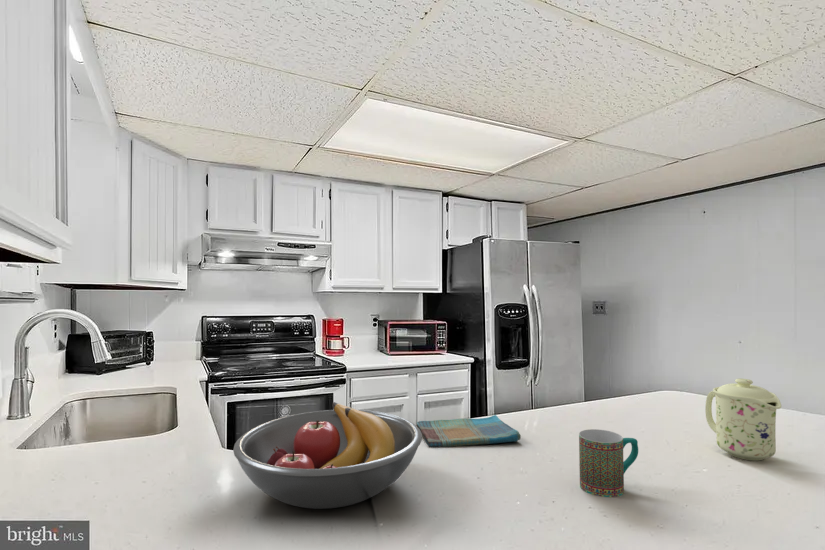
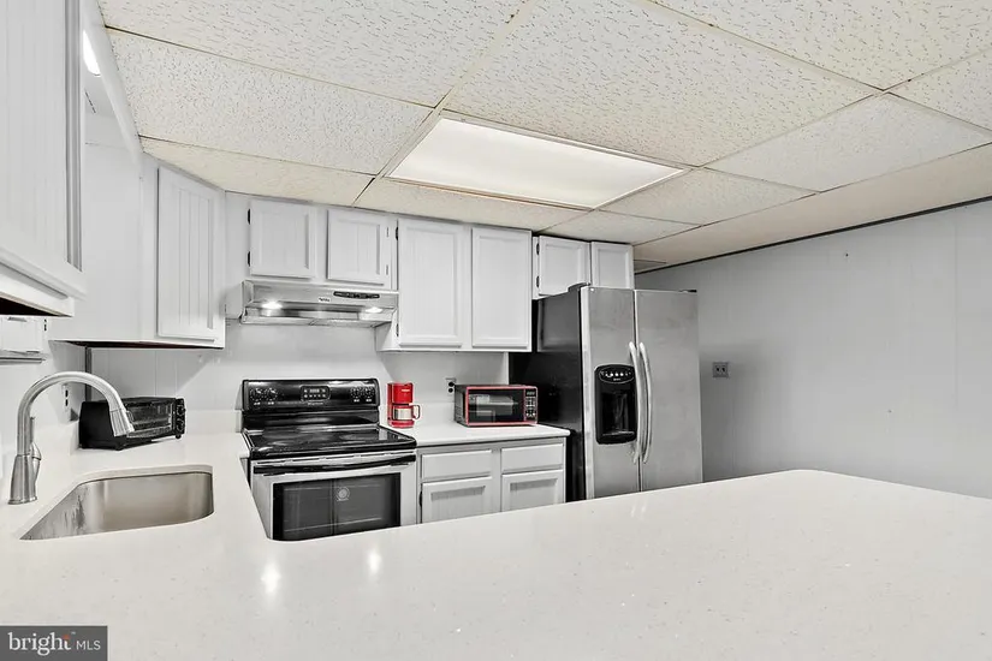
- mug (740, 416)
- fruit bowl (331, 454)
- mug (610, 461)
- dish towel (466, 430)
